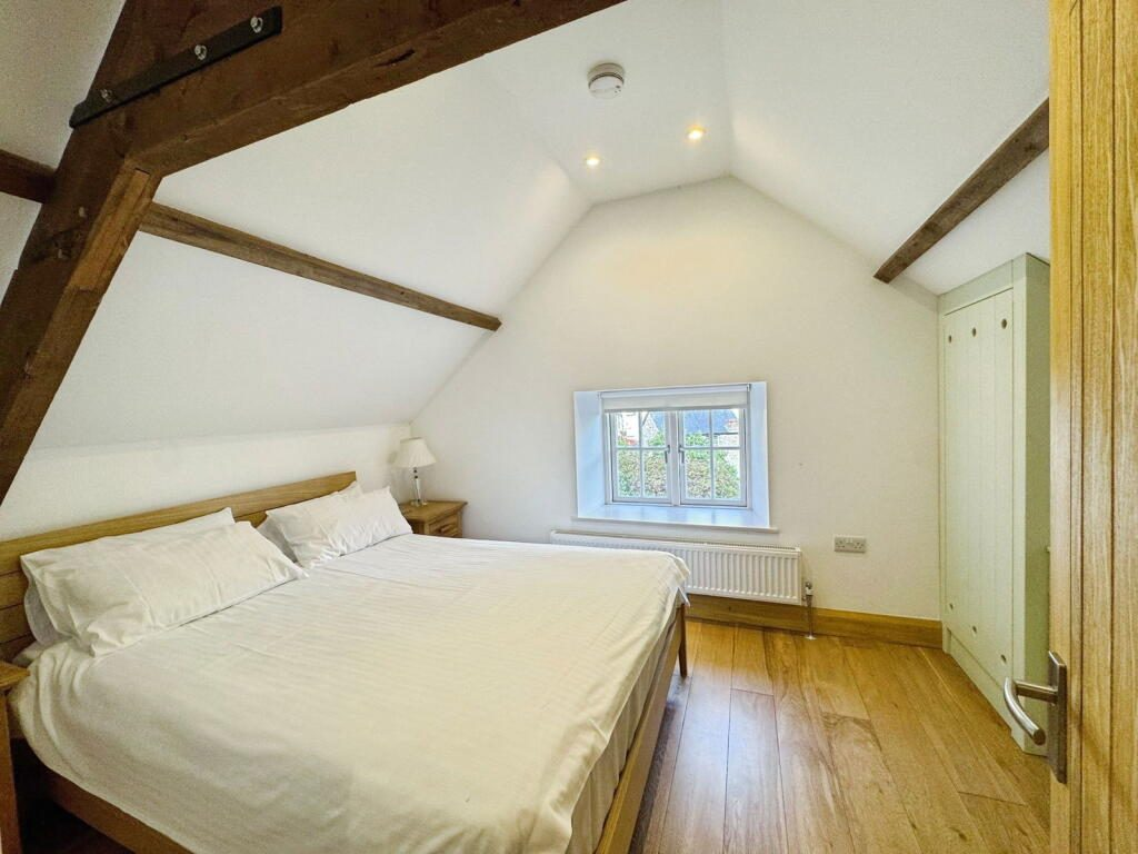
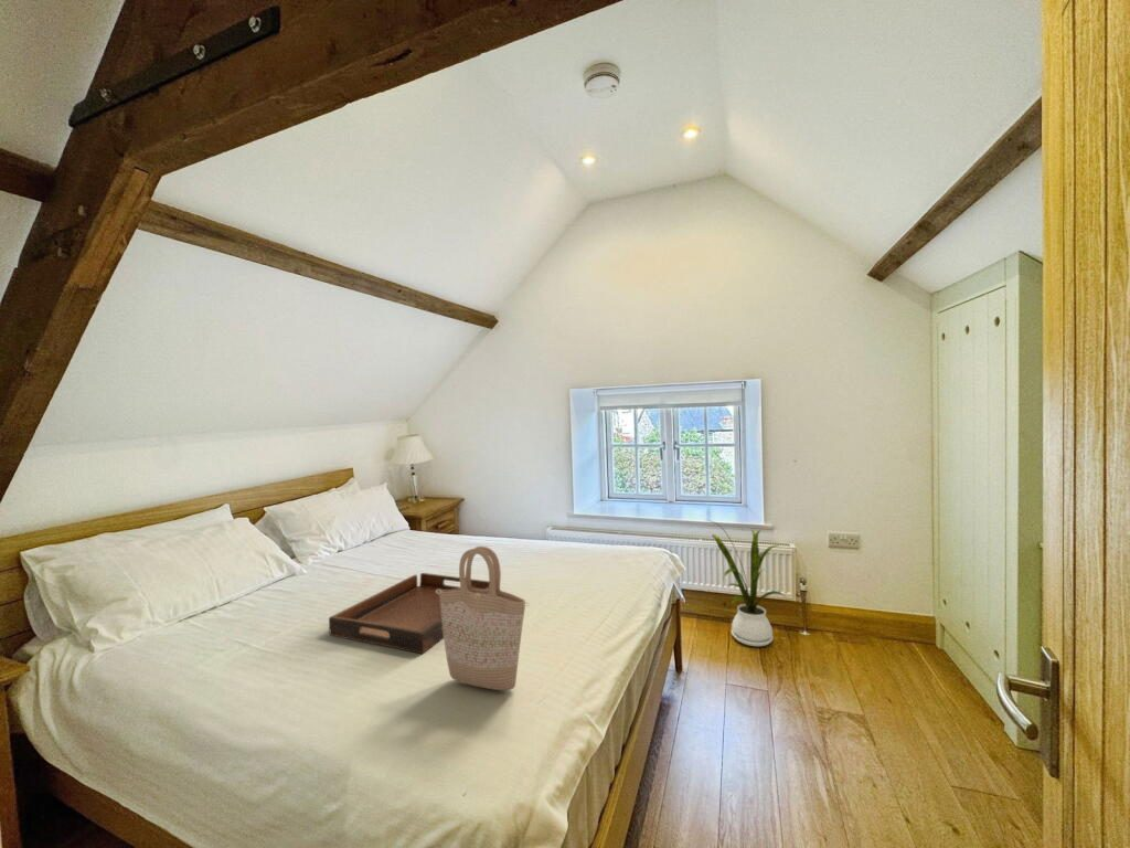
+ house plant (745, 577)
+ shopping bag (481, 617)
+ serving tray (420, 606)
